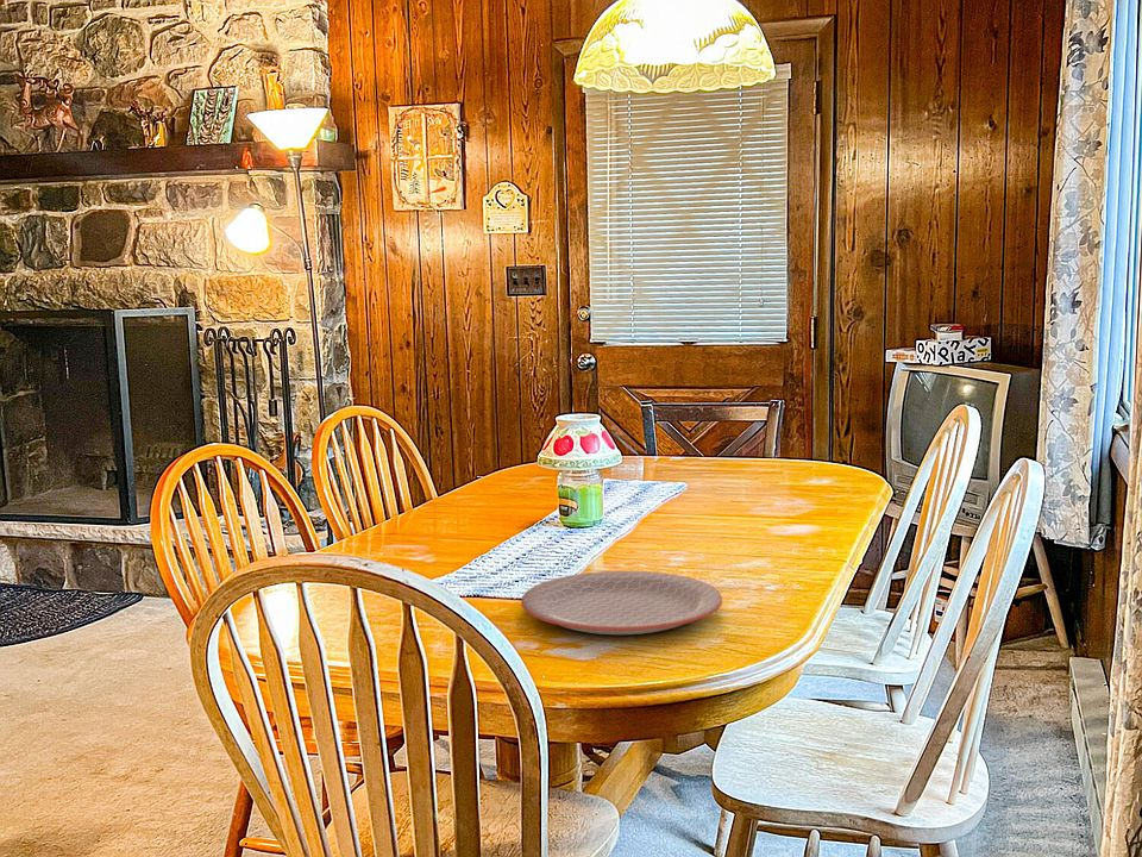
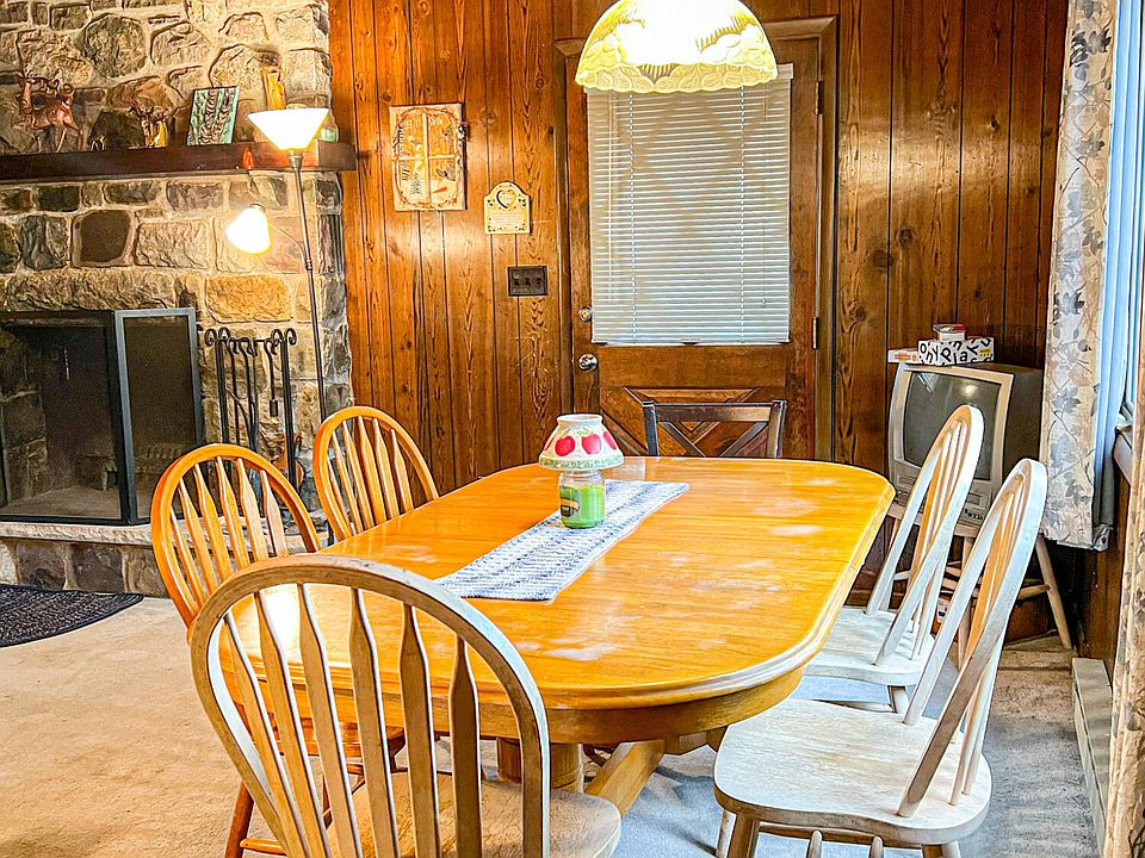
- plate (621, 605)
